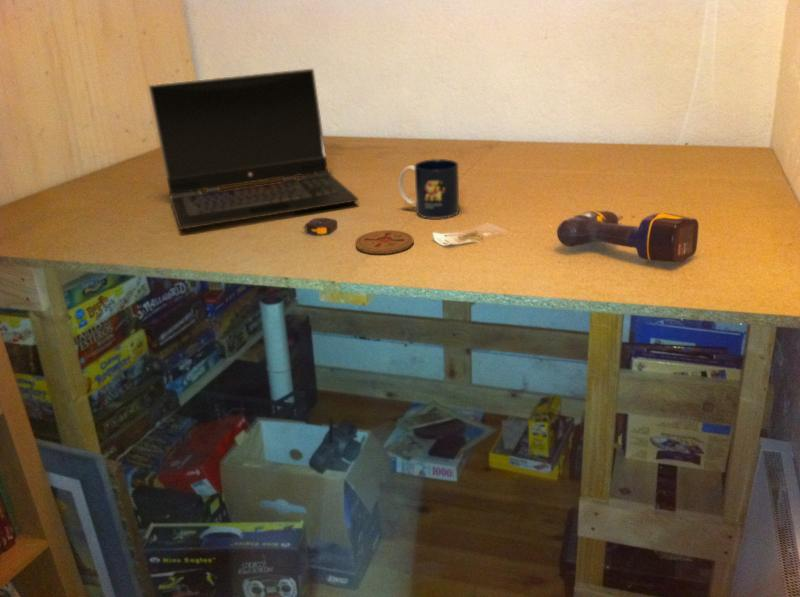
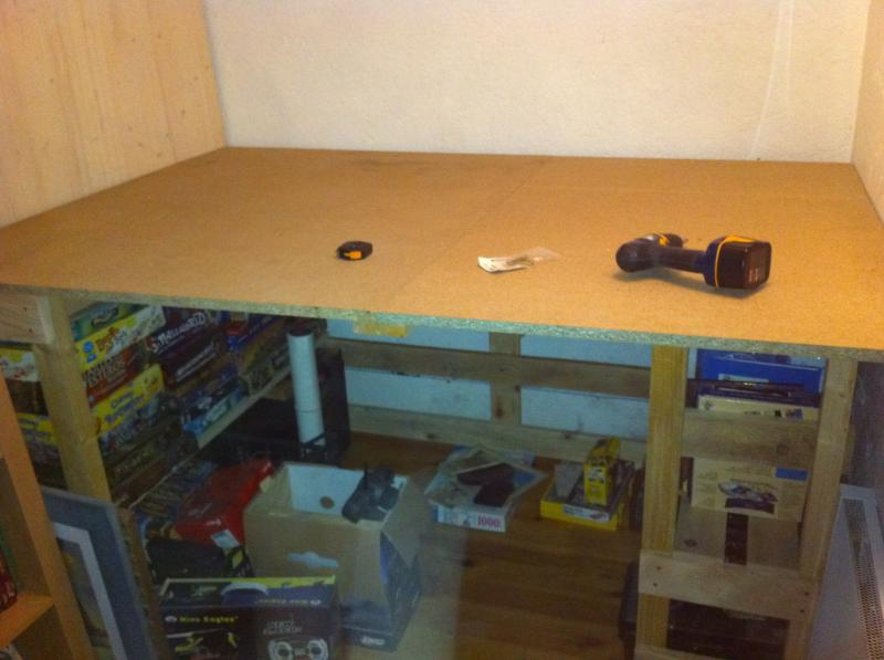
- laptop computer (252, 145)
- coaster (384, 241)
- mug (427, 187)
